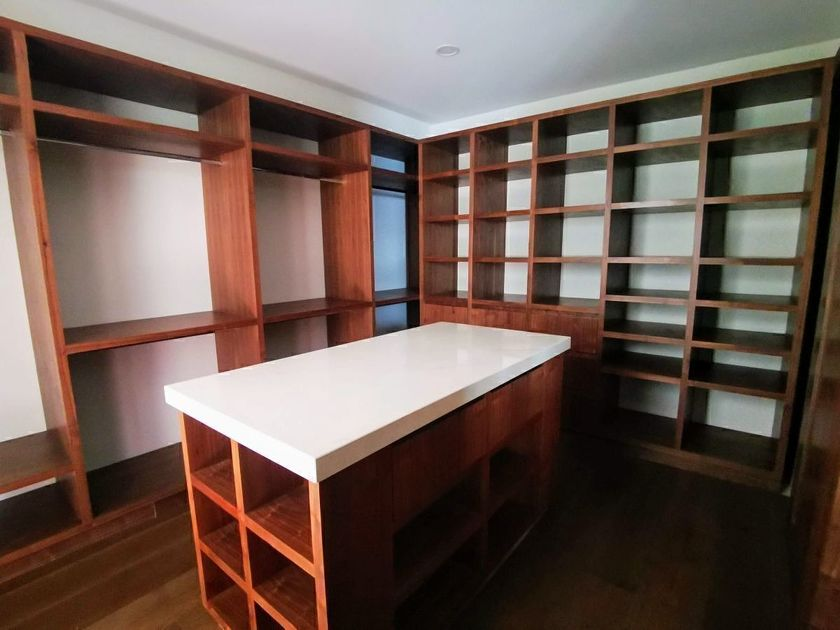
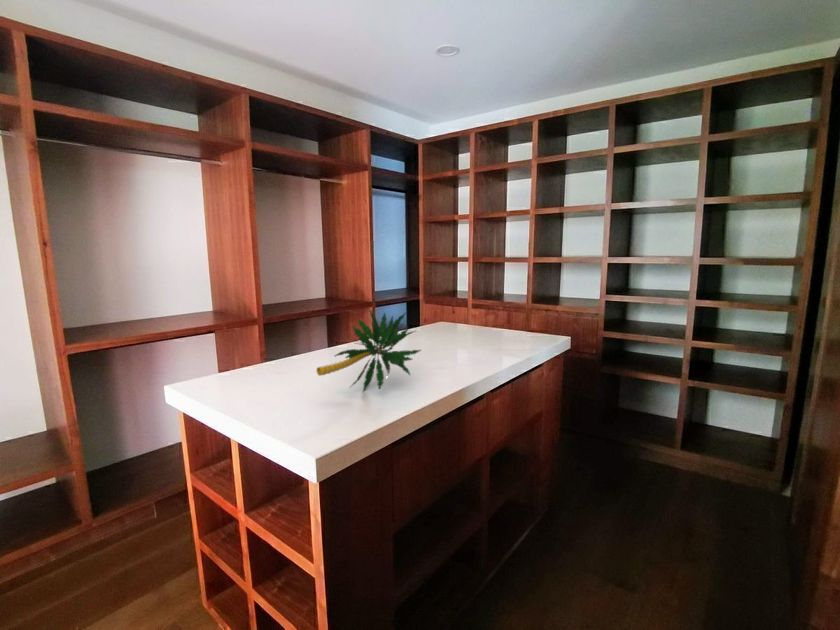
+ plant (363, 354)
